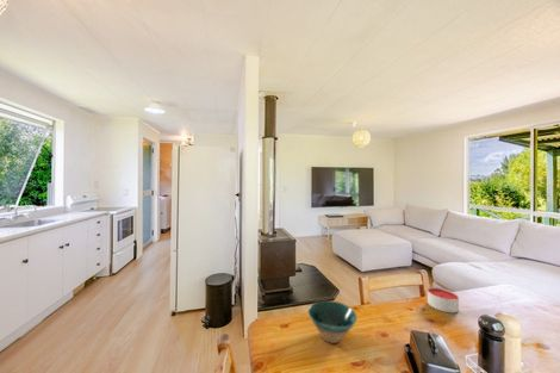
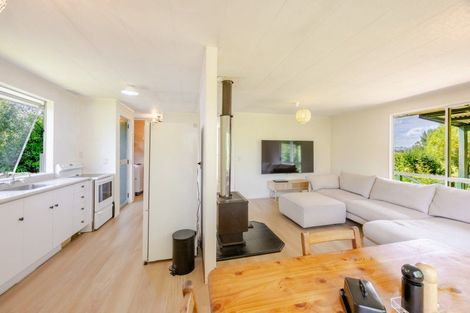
- candle (442, 298)
- bowl (331, 323)
